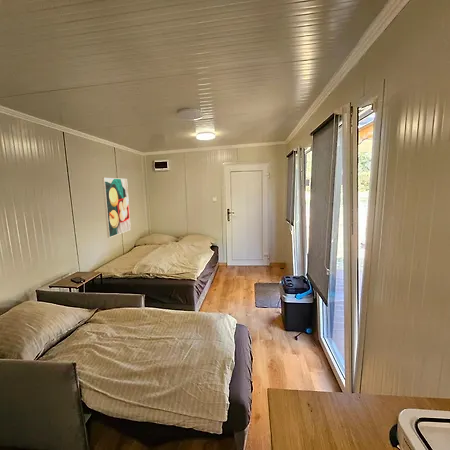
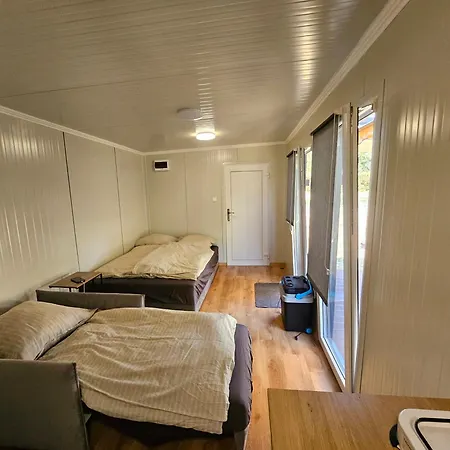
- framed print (117, 206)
